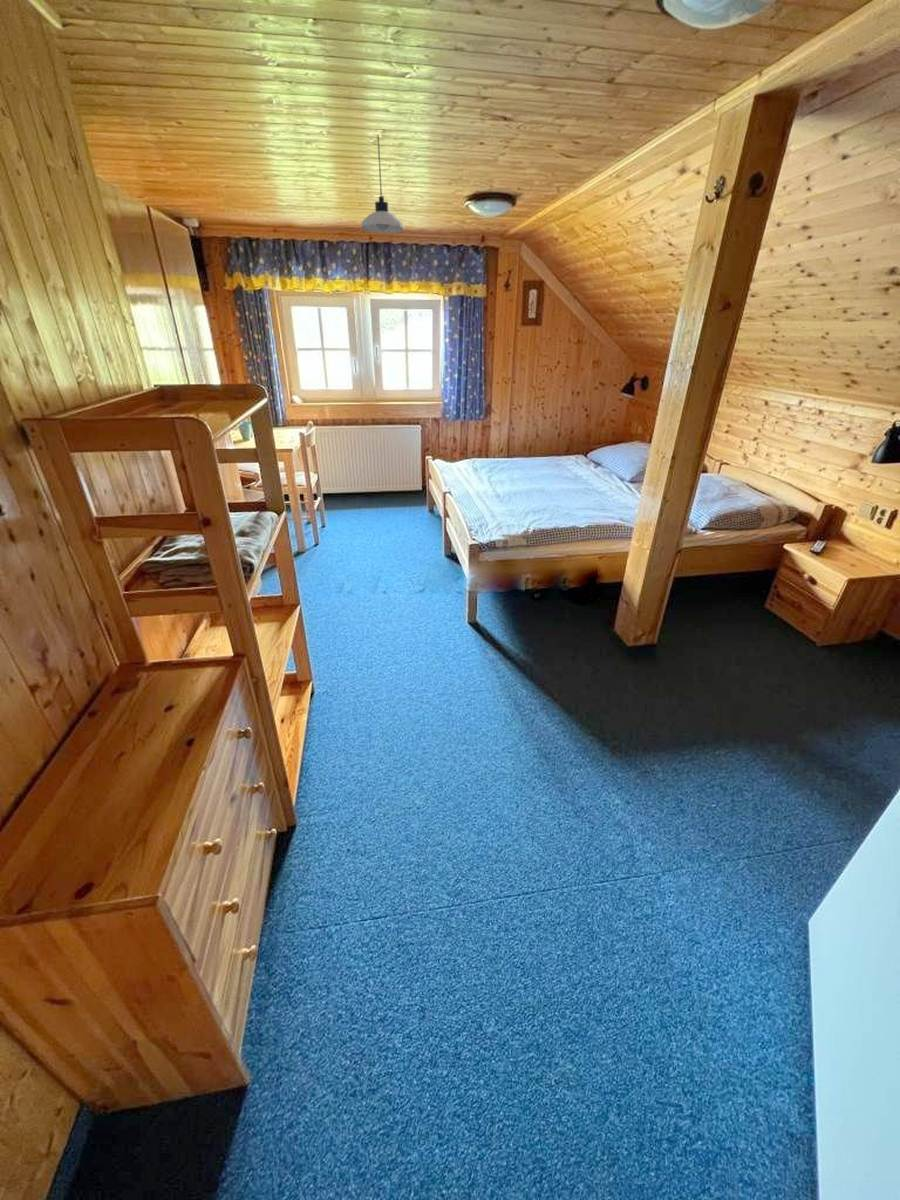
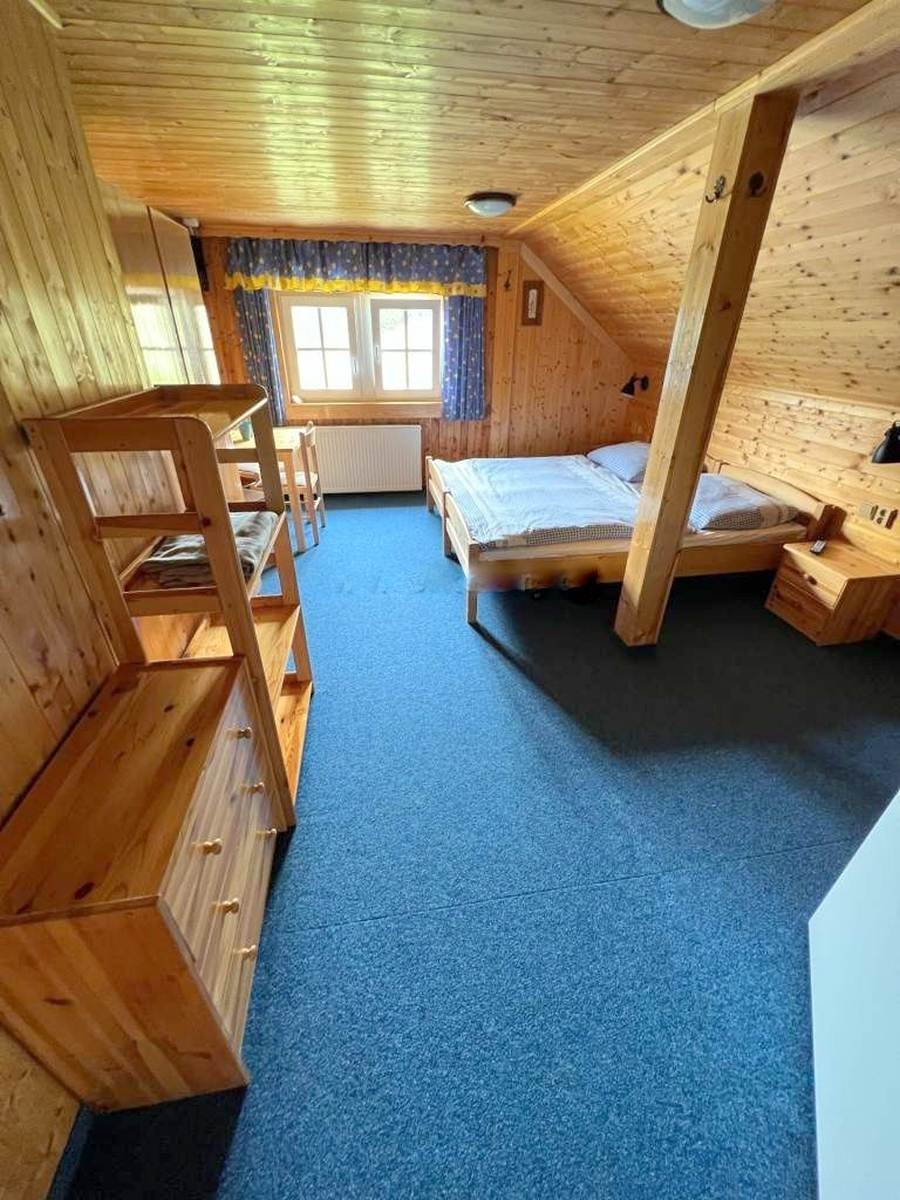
- pendant light (380, 184)
